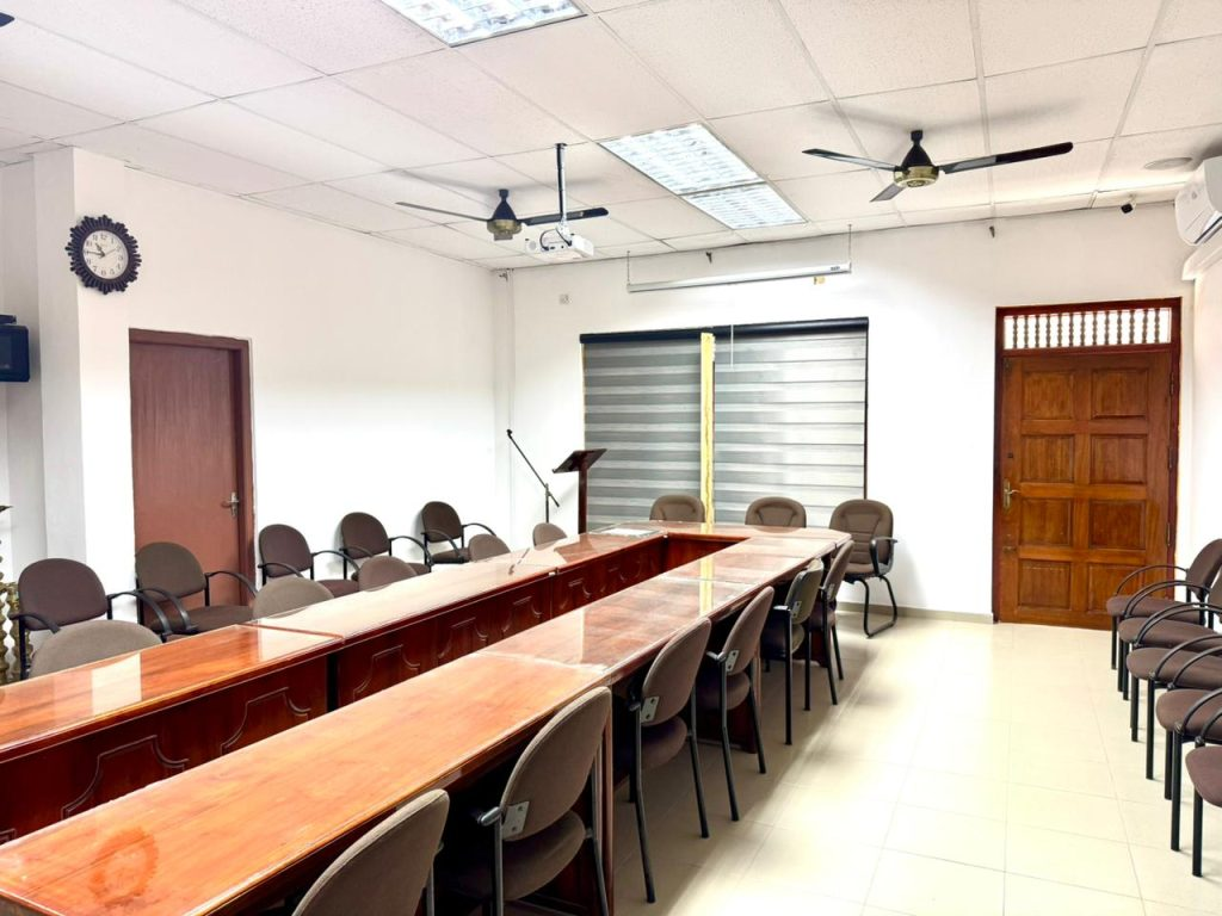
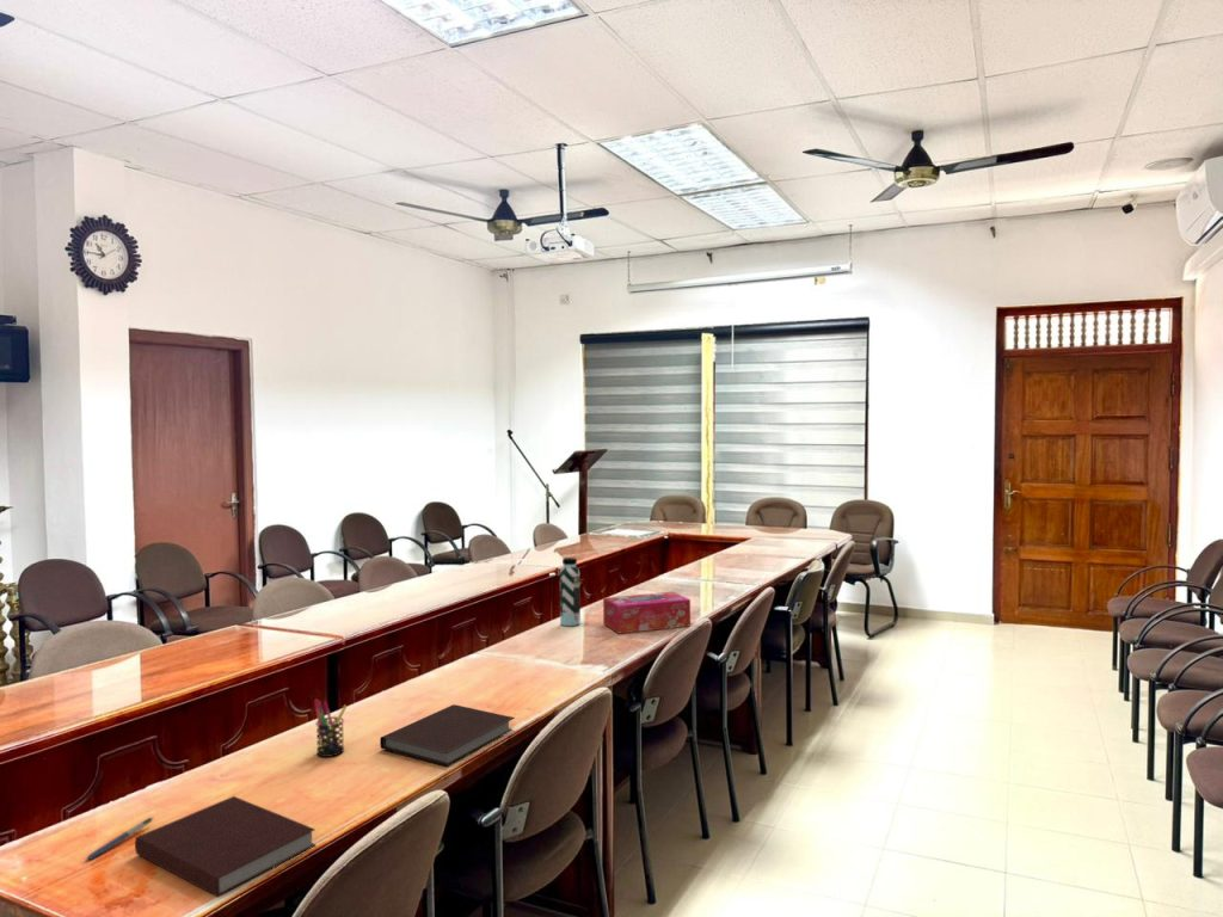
+ water bottle (570, 591)
+ pen (119, 837)
+ pen holder (326, 726)
+ tissue box (646, 611)
+ notebook (226, 841)
+ notebook (449, 732)
